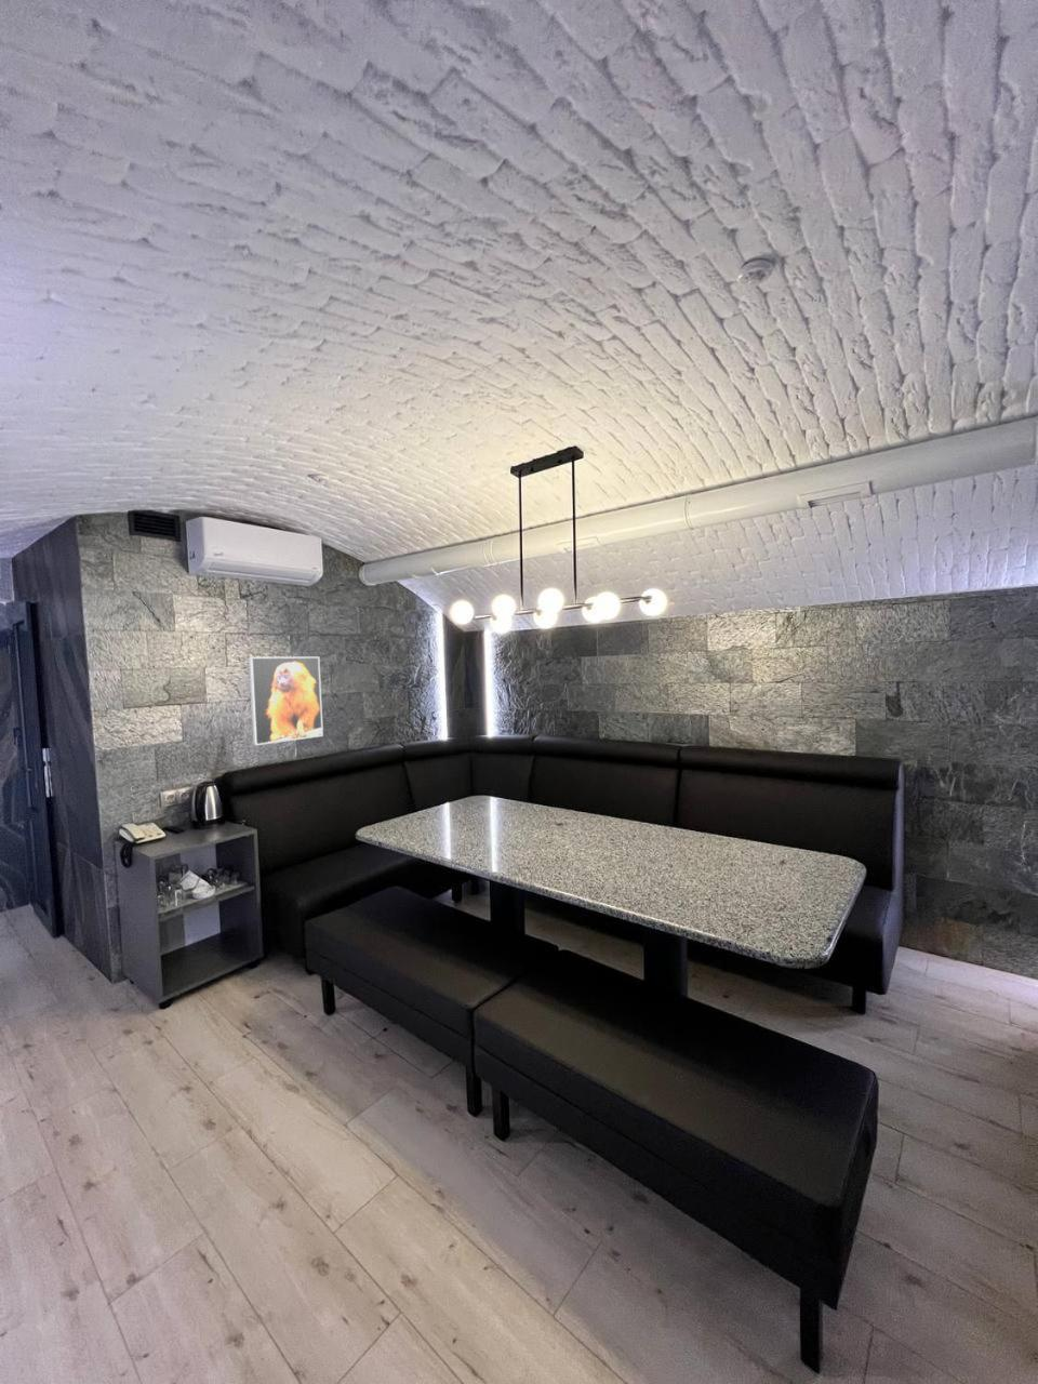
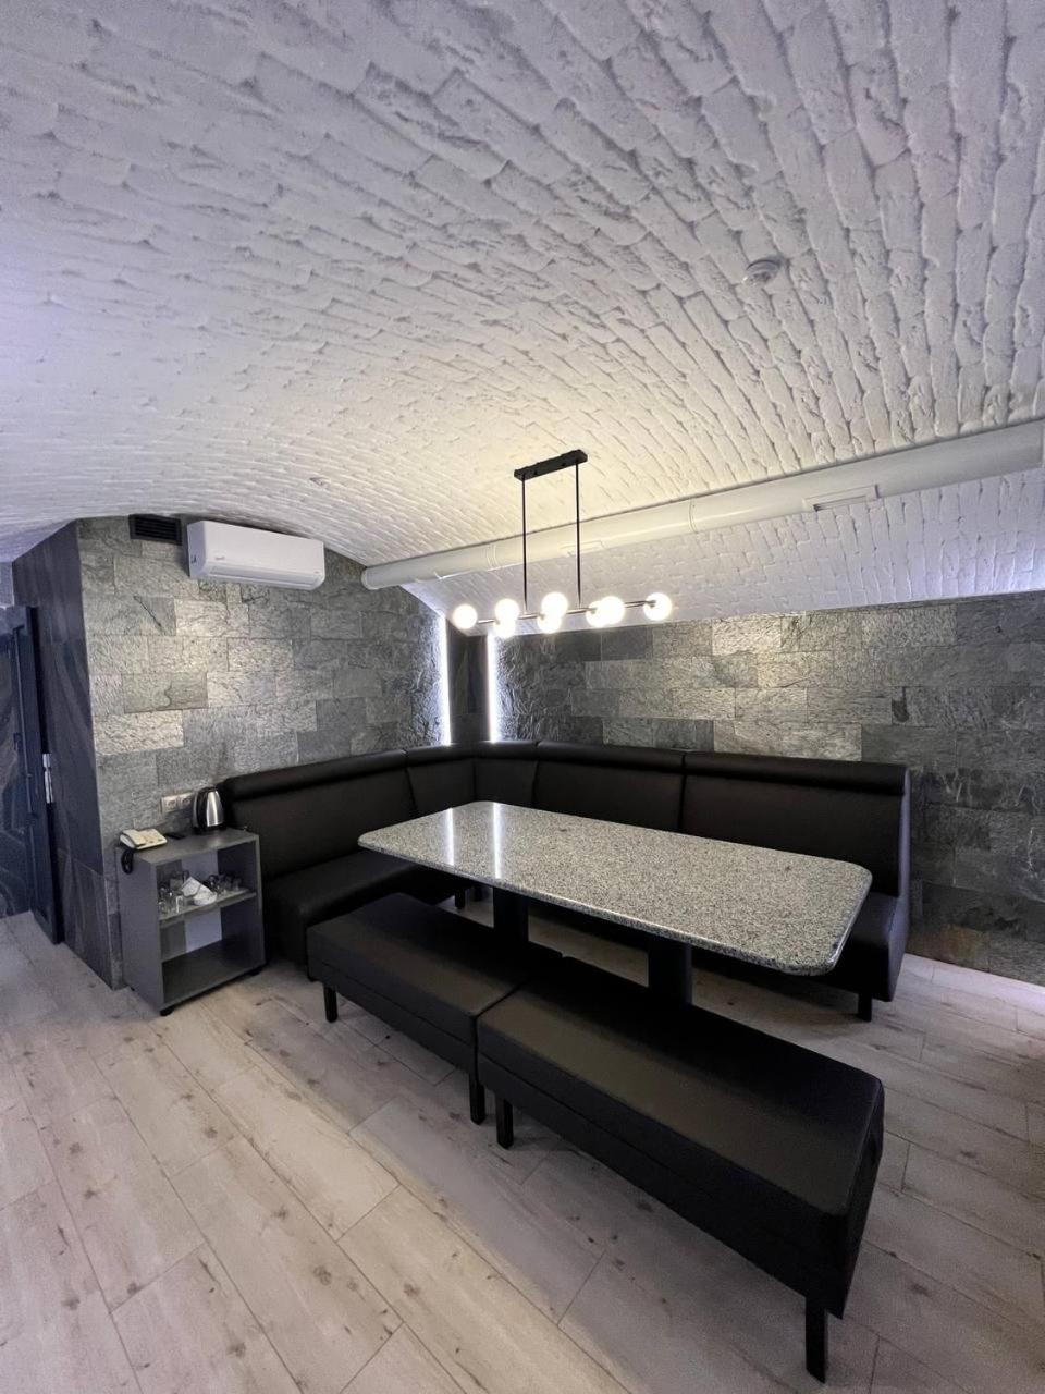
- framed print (288, 699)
